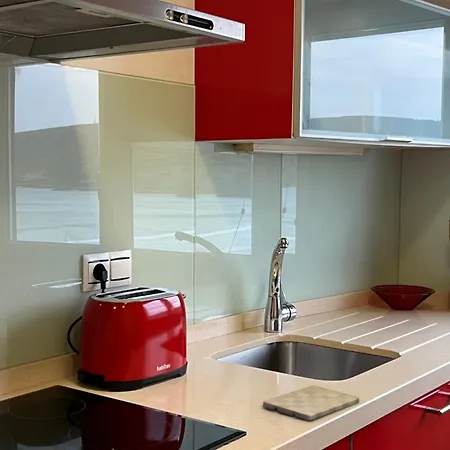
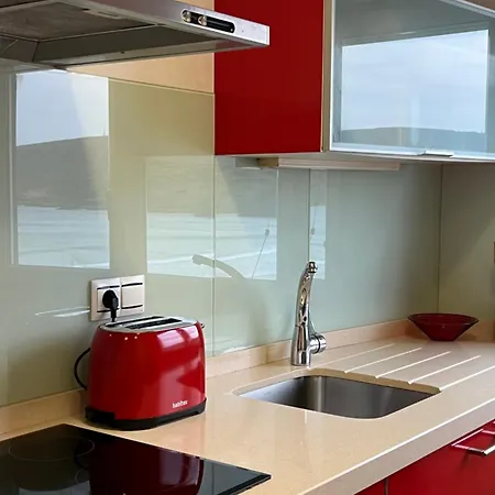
- cutting board (311, 401)
